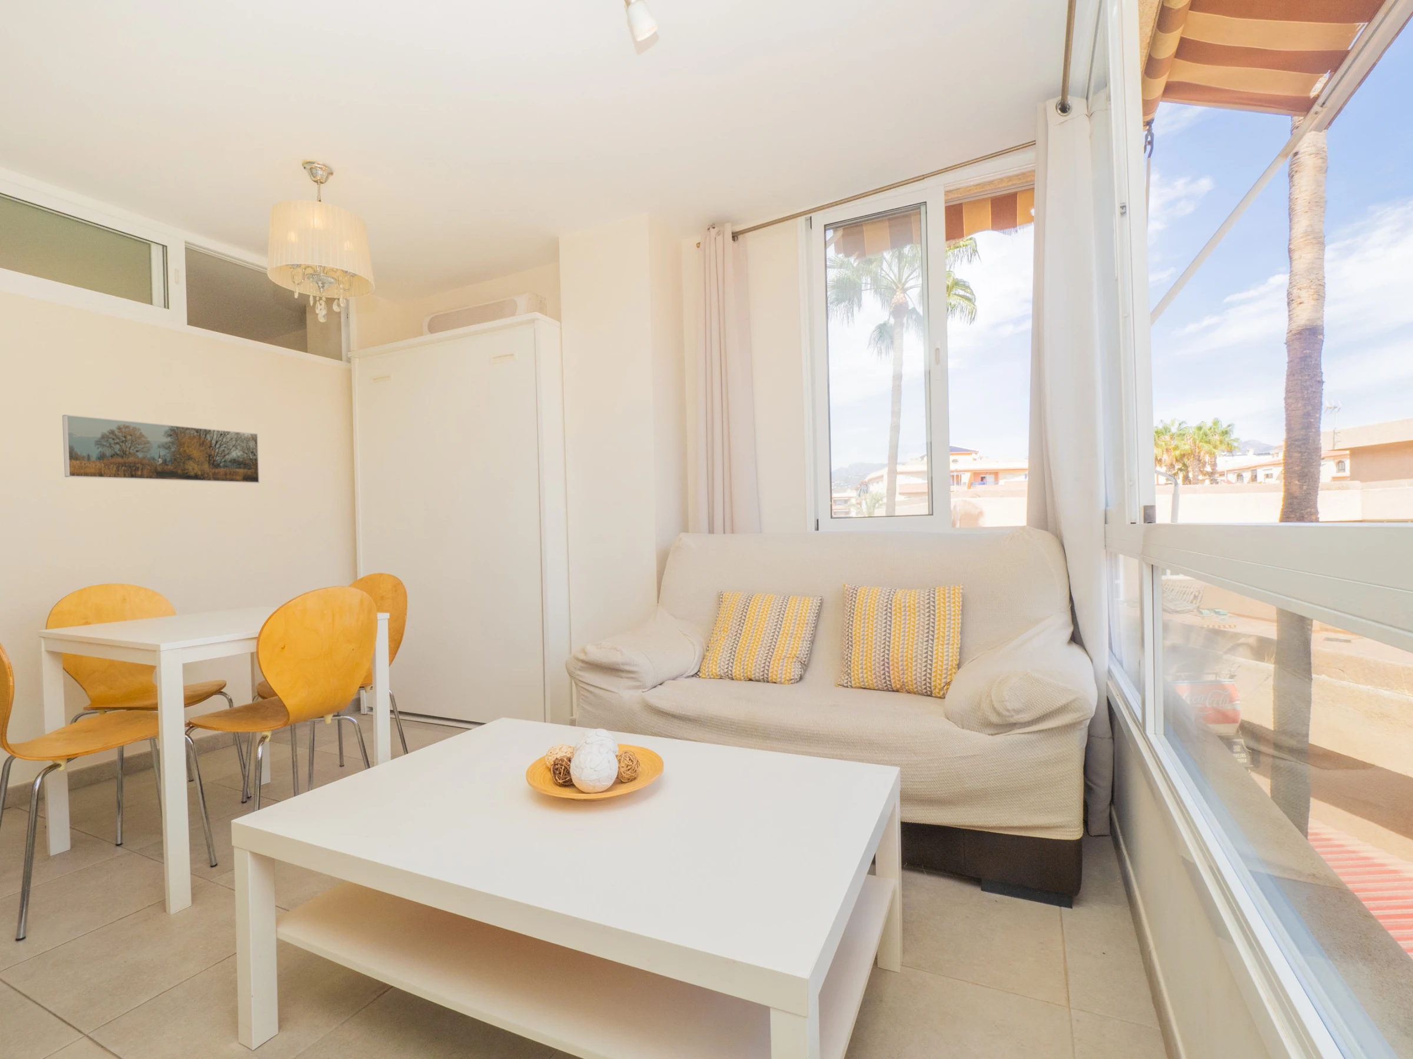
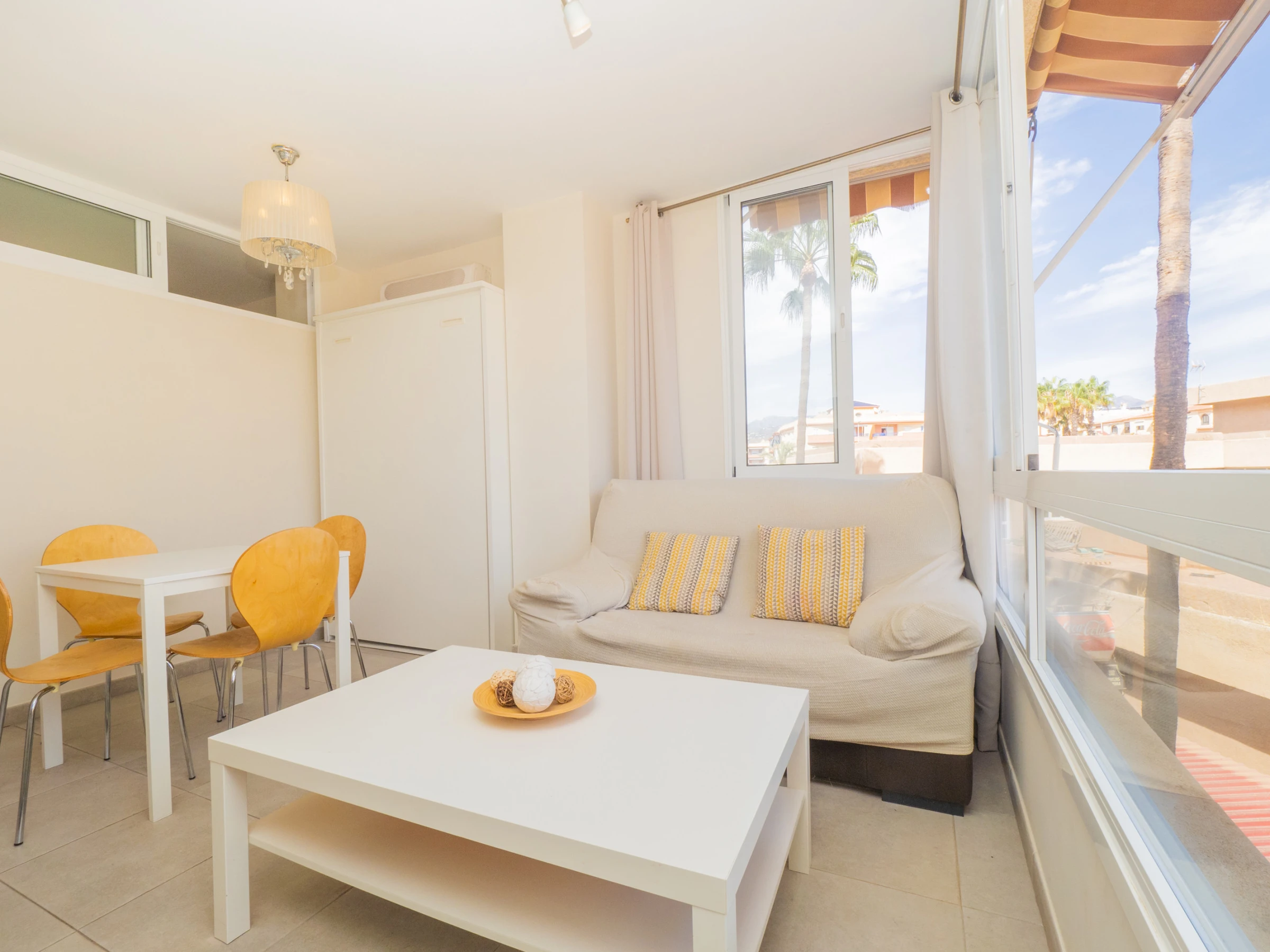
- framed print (171, 453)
